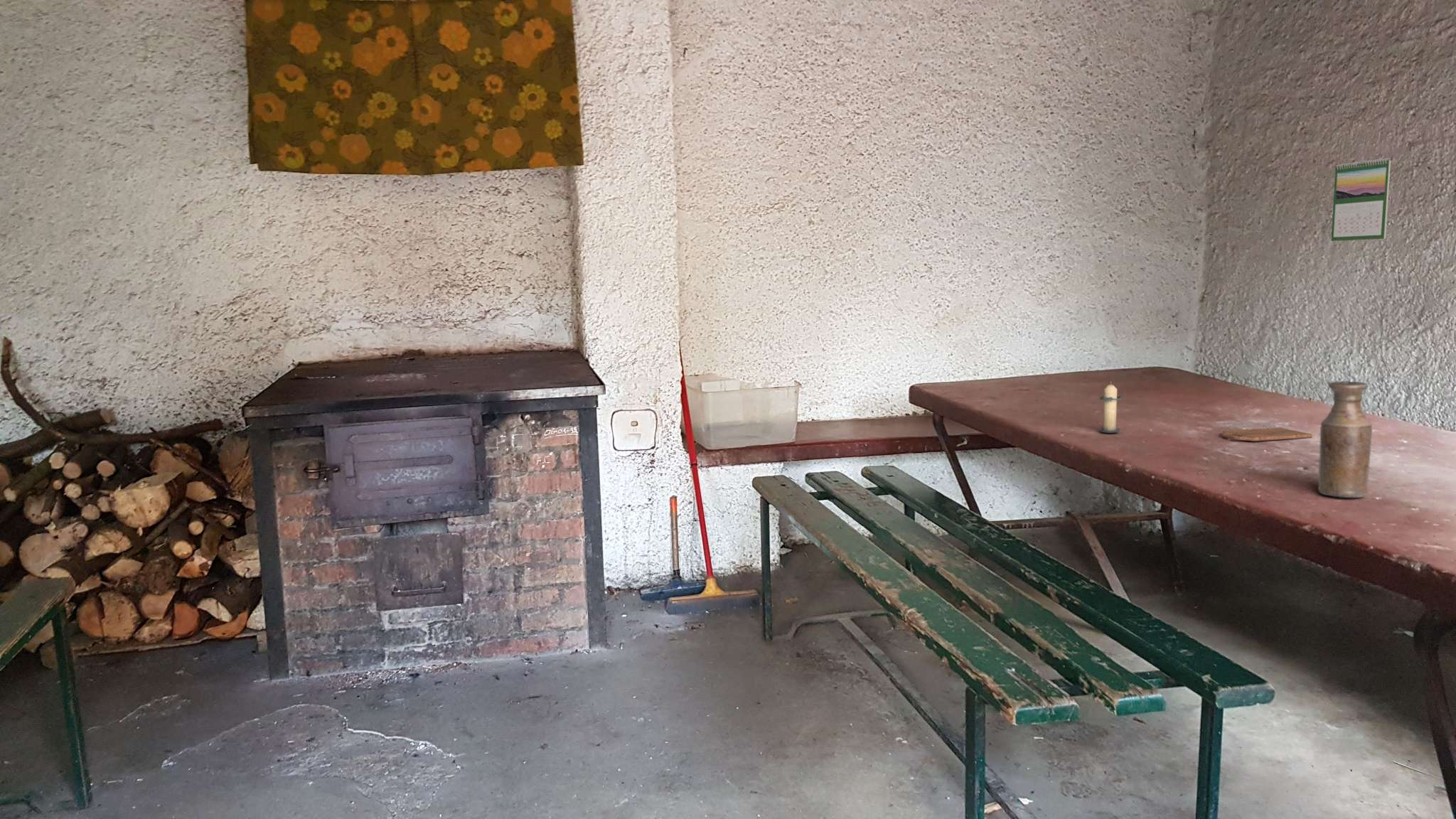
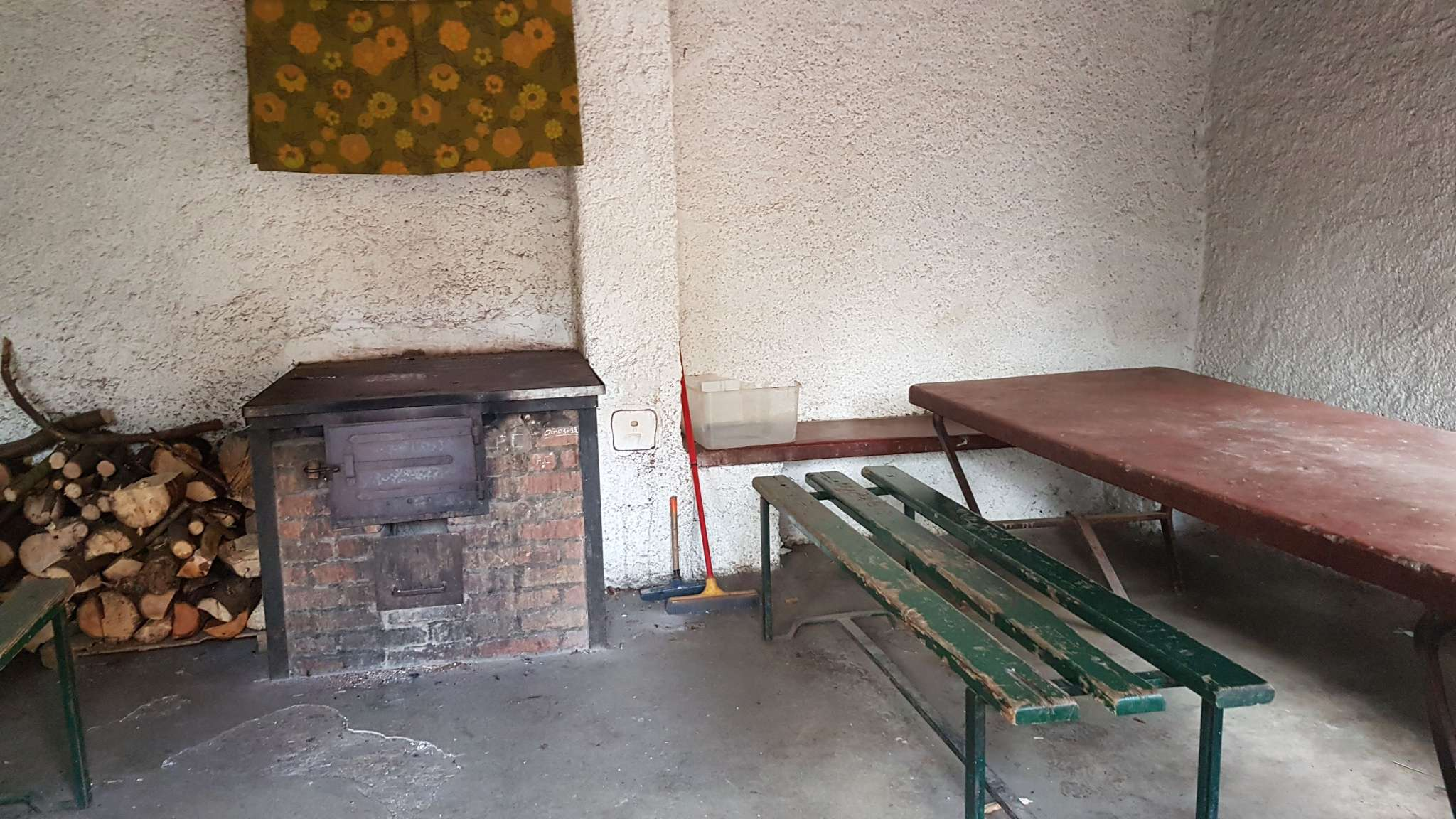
- calendar (1360, 200)
- bottle (1345, 439)
- candle (1110, 407)
- cutting board (1262, 434)
